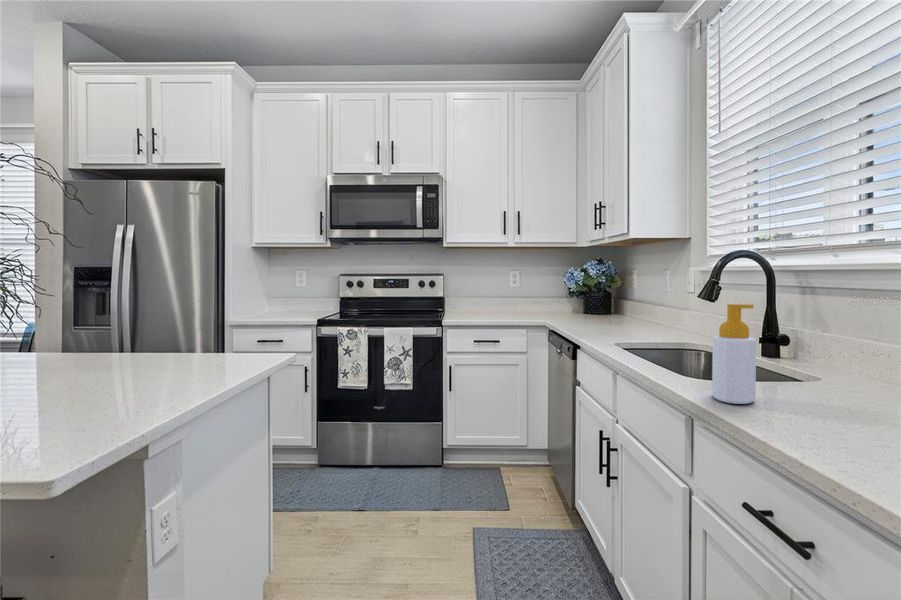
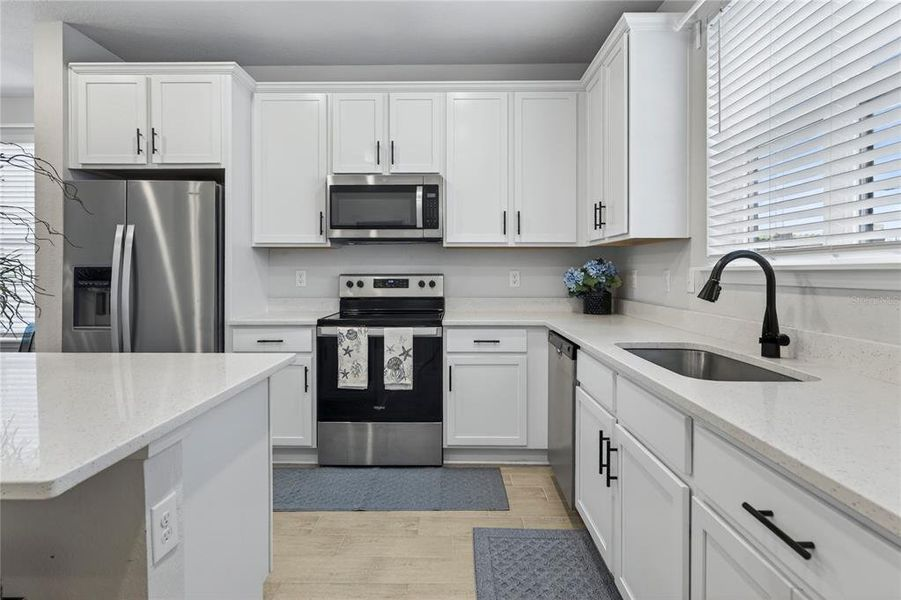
- soap bottle (733, 351)
